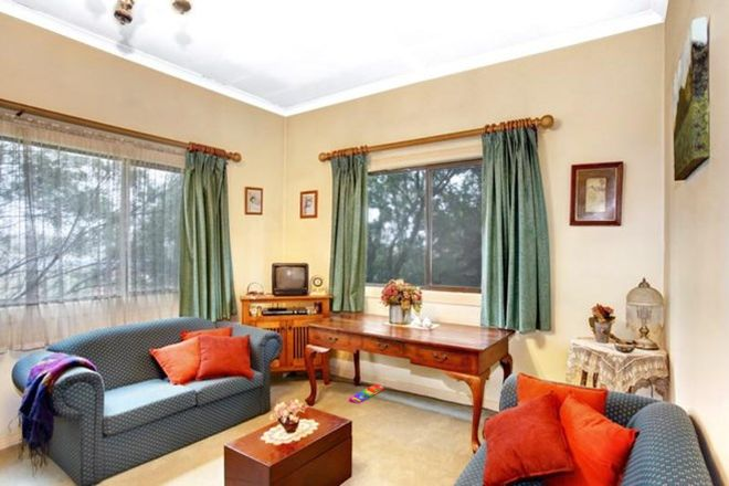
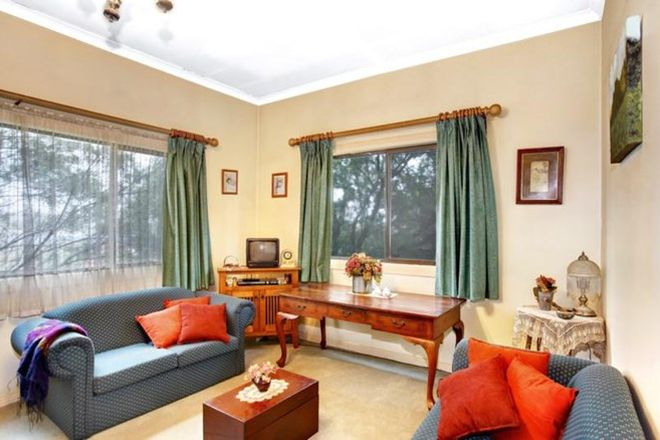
- knob puzzle (367, 392)
